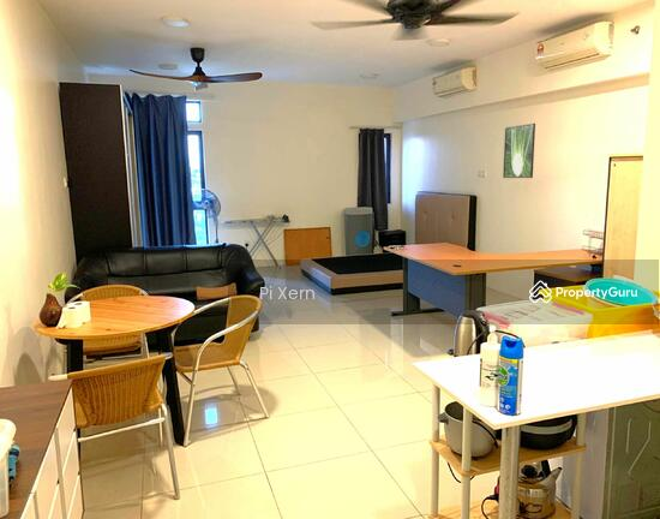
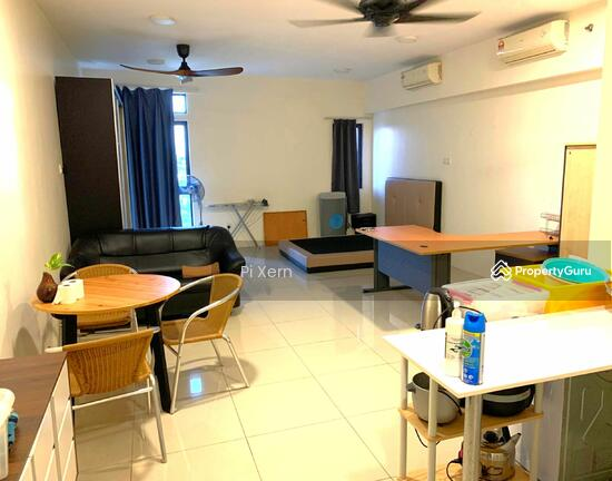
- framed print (518, 151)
